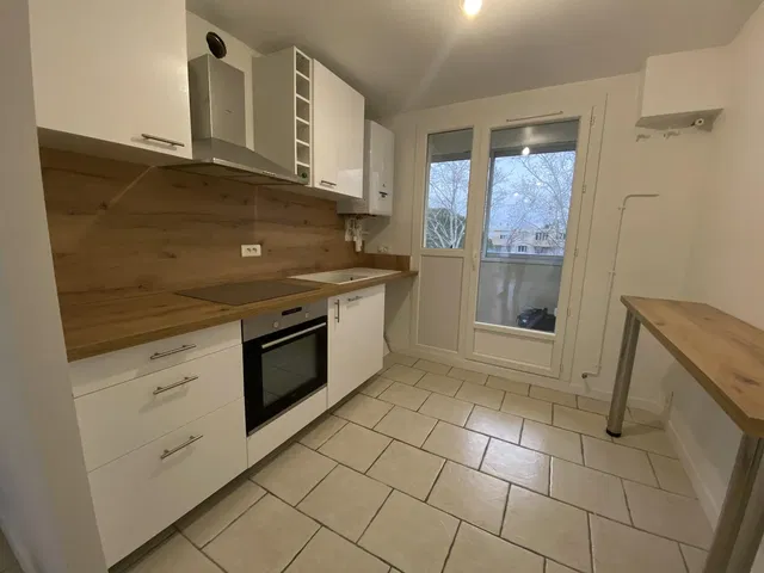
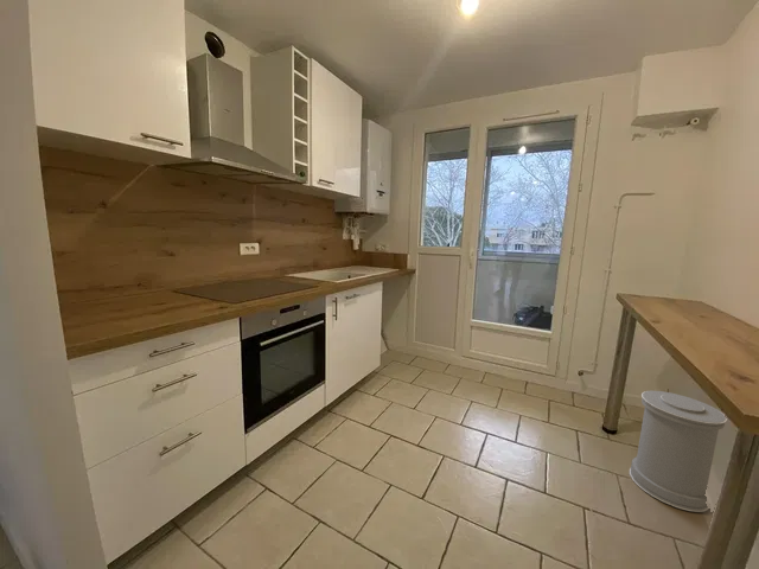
+ trash can (674, 445)
